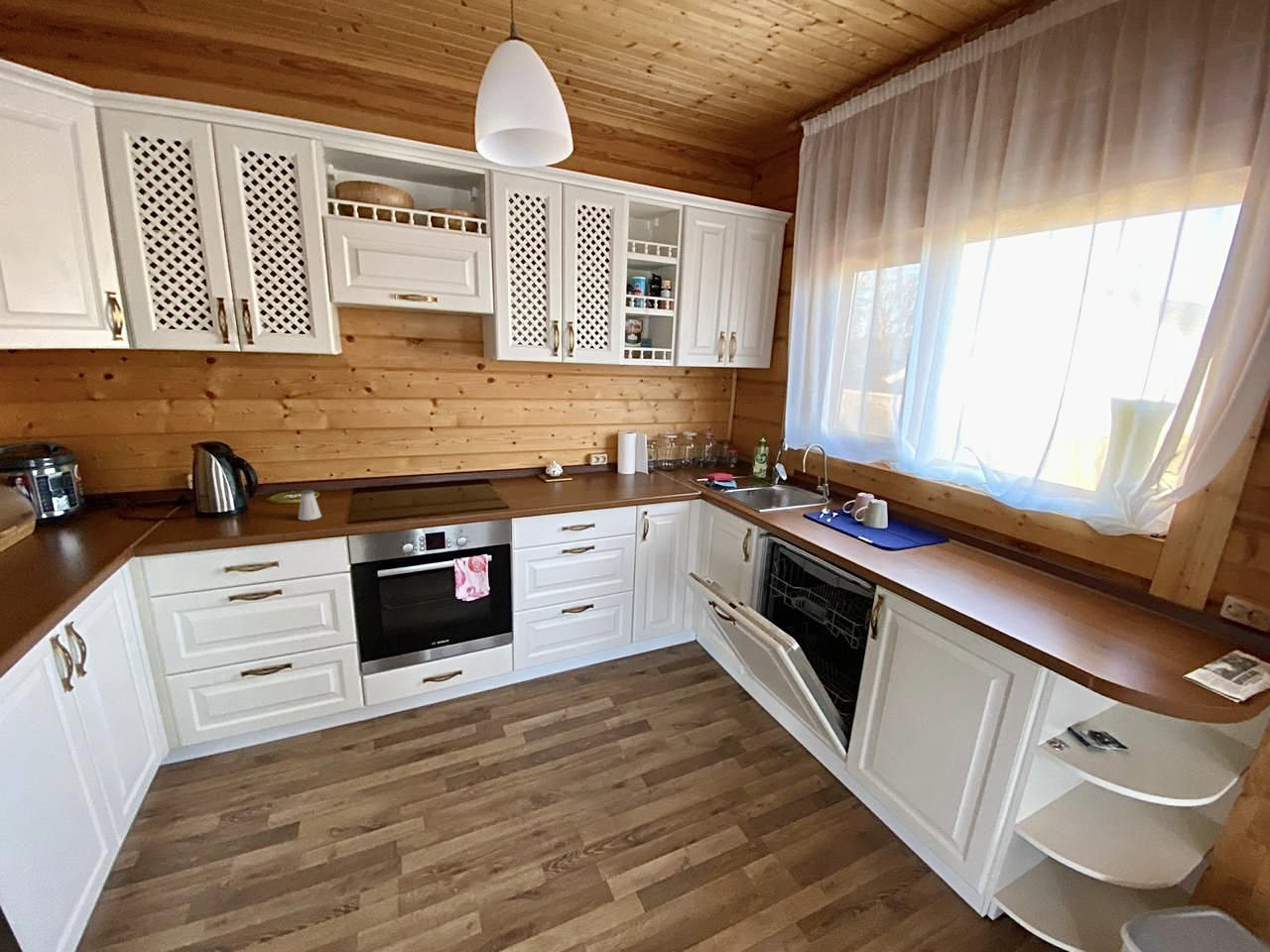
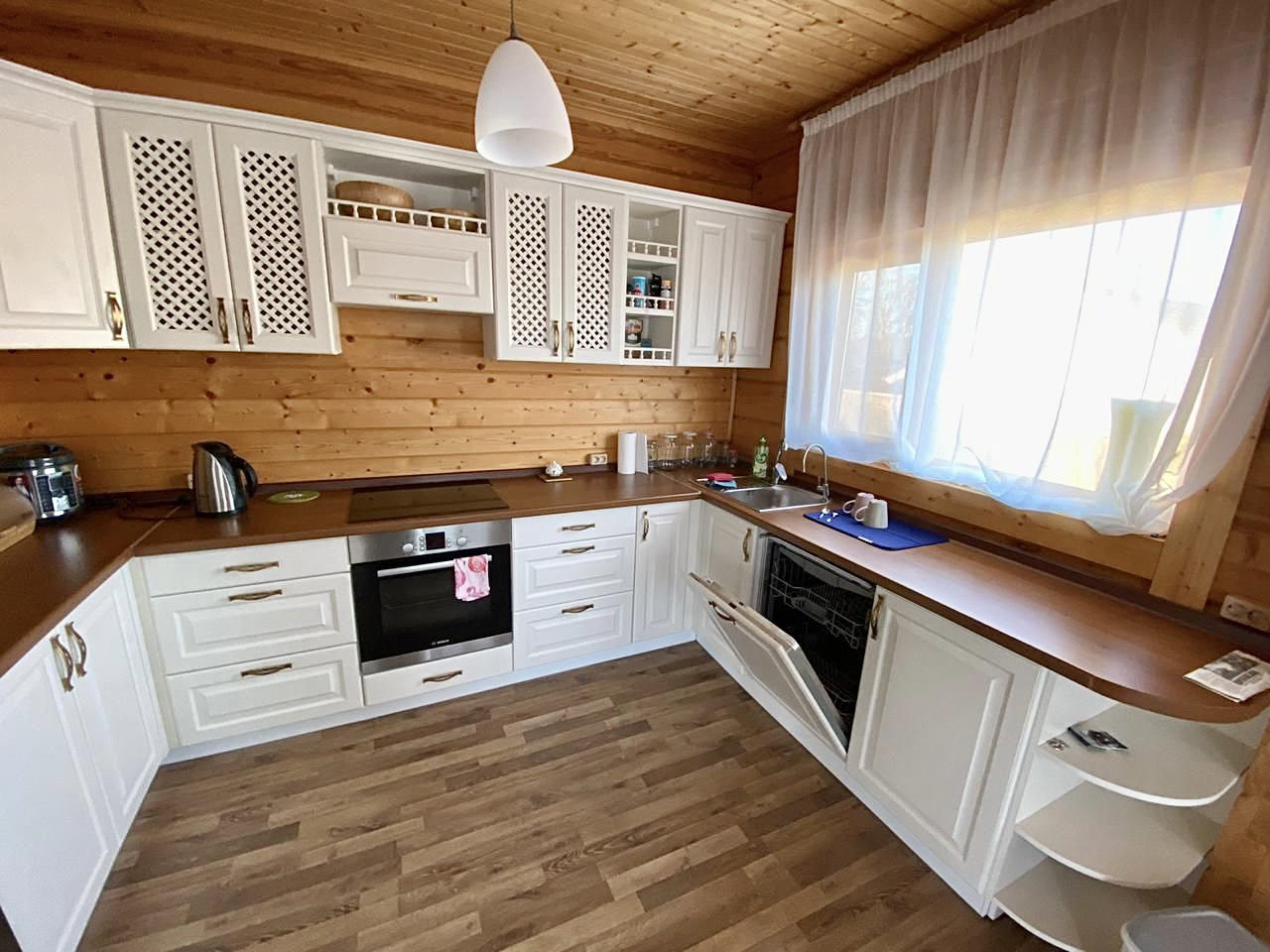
- saltshaker (309, 504)
